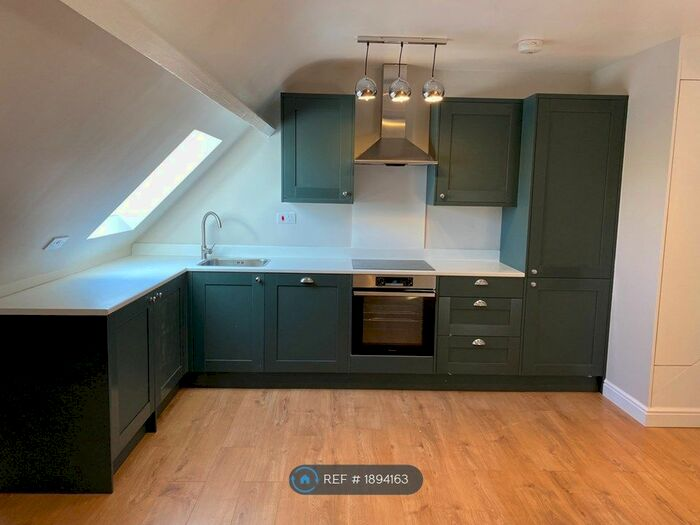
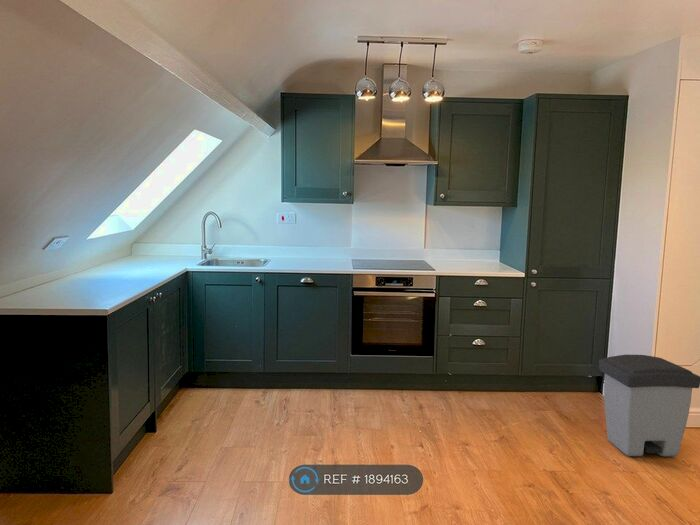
+ trash can (643, 404)
